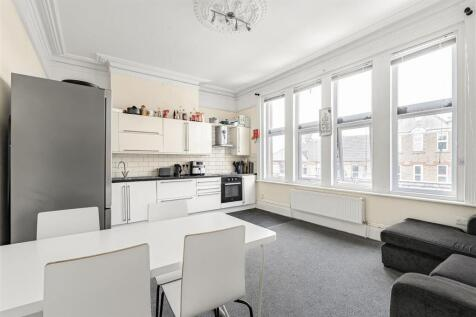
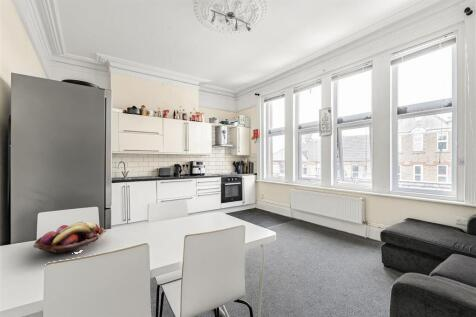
+ fruit basket (72, 235)
